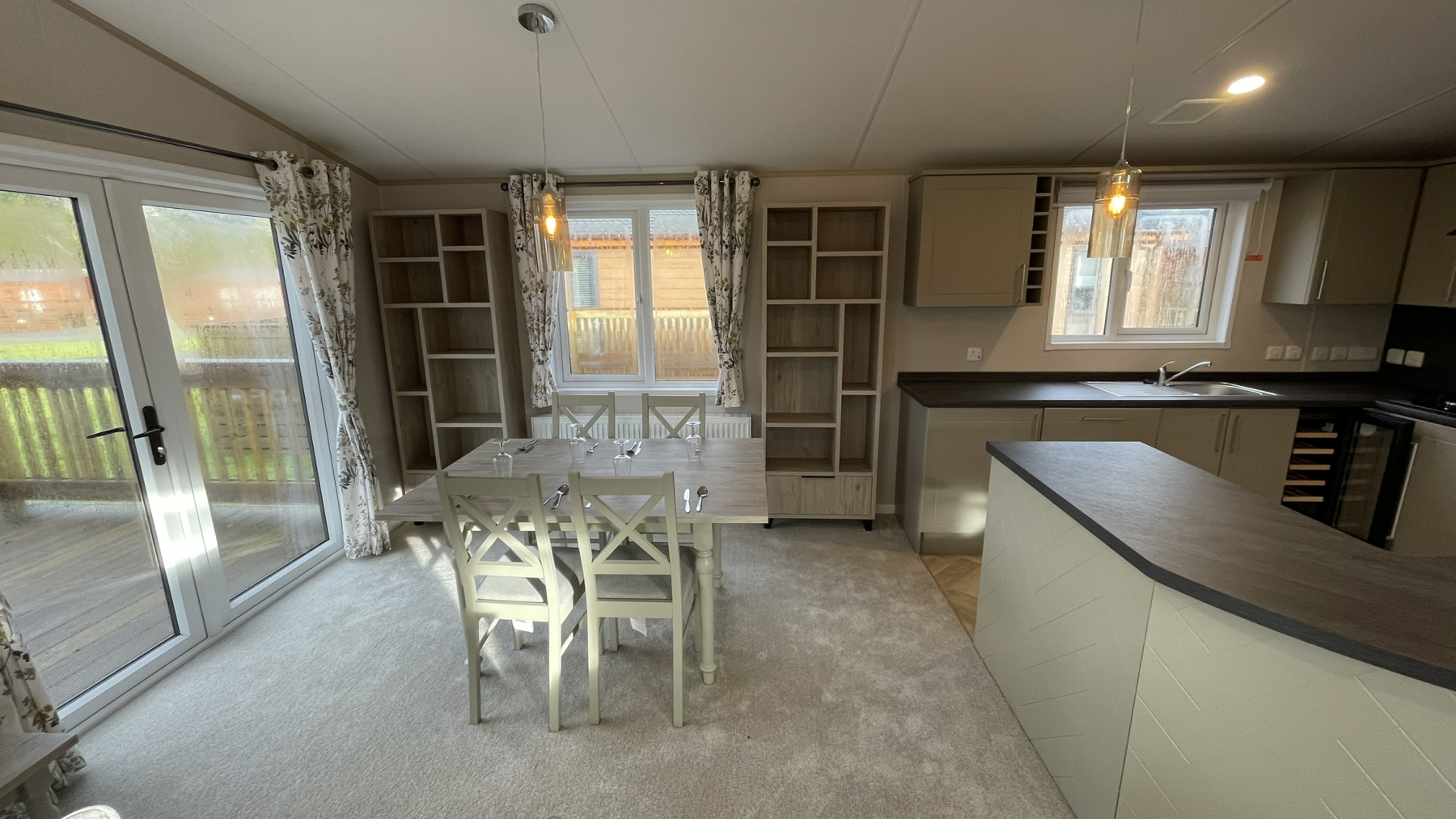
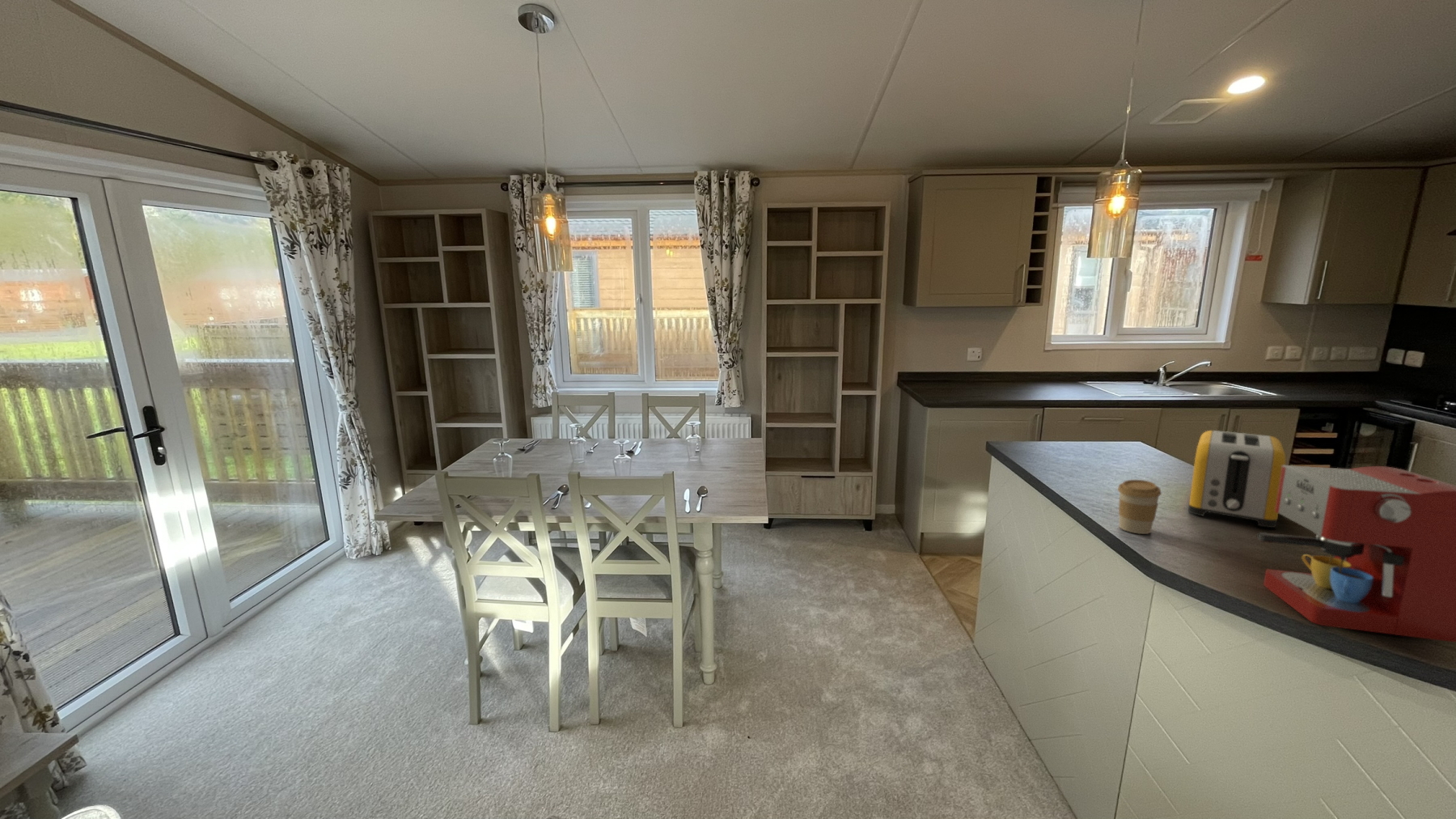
+ coffee maker (1368, 544)
+ coffee cup (1137, 506)
+ toaster (1235, 473)
